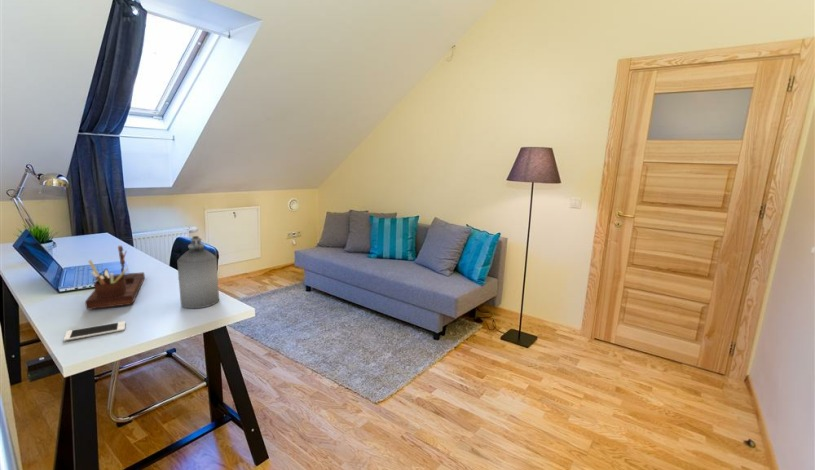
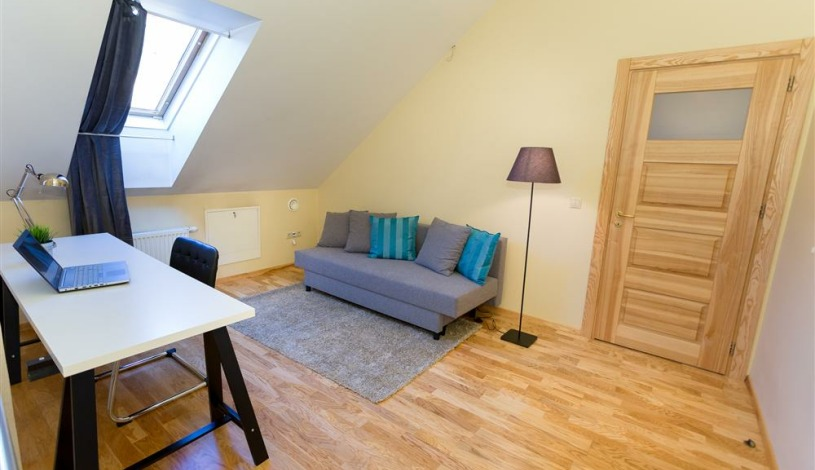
- bottle (198, 269)
- cell phone (96, 330)
- desk organizer (115, 275)
